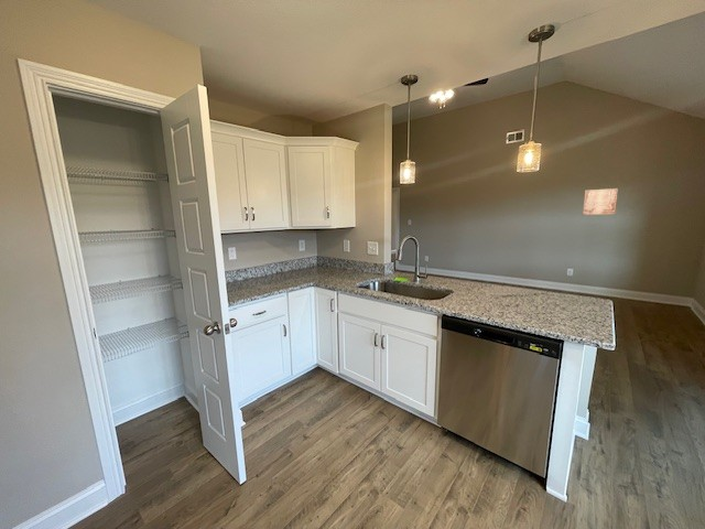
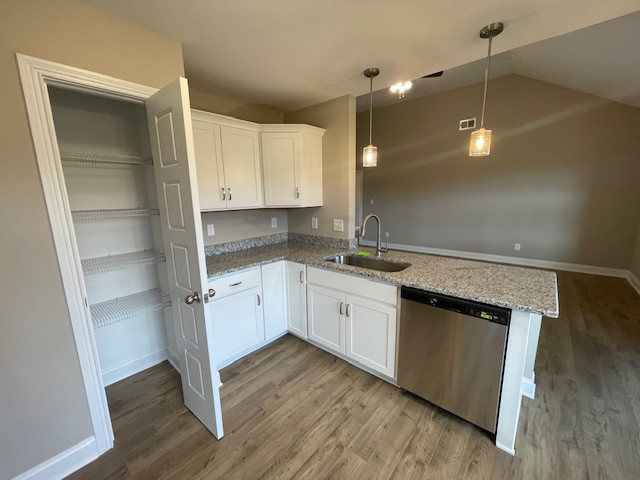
- wall art (599, 202)
